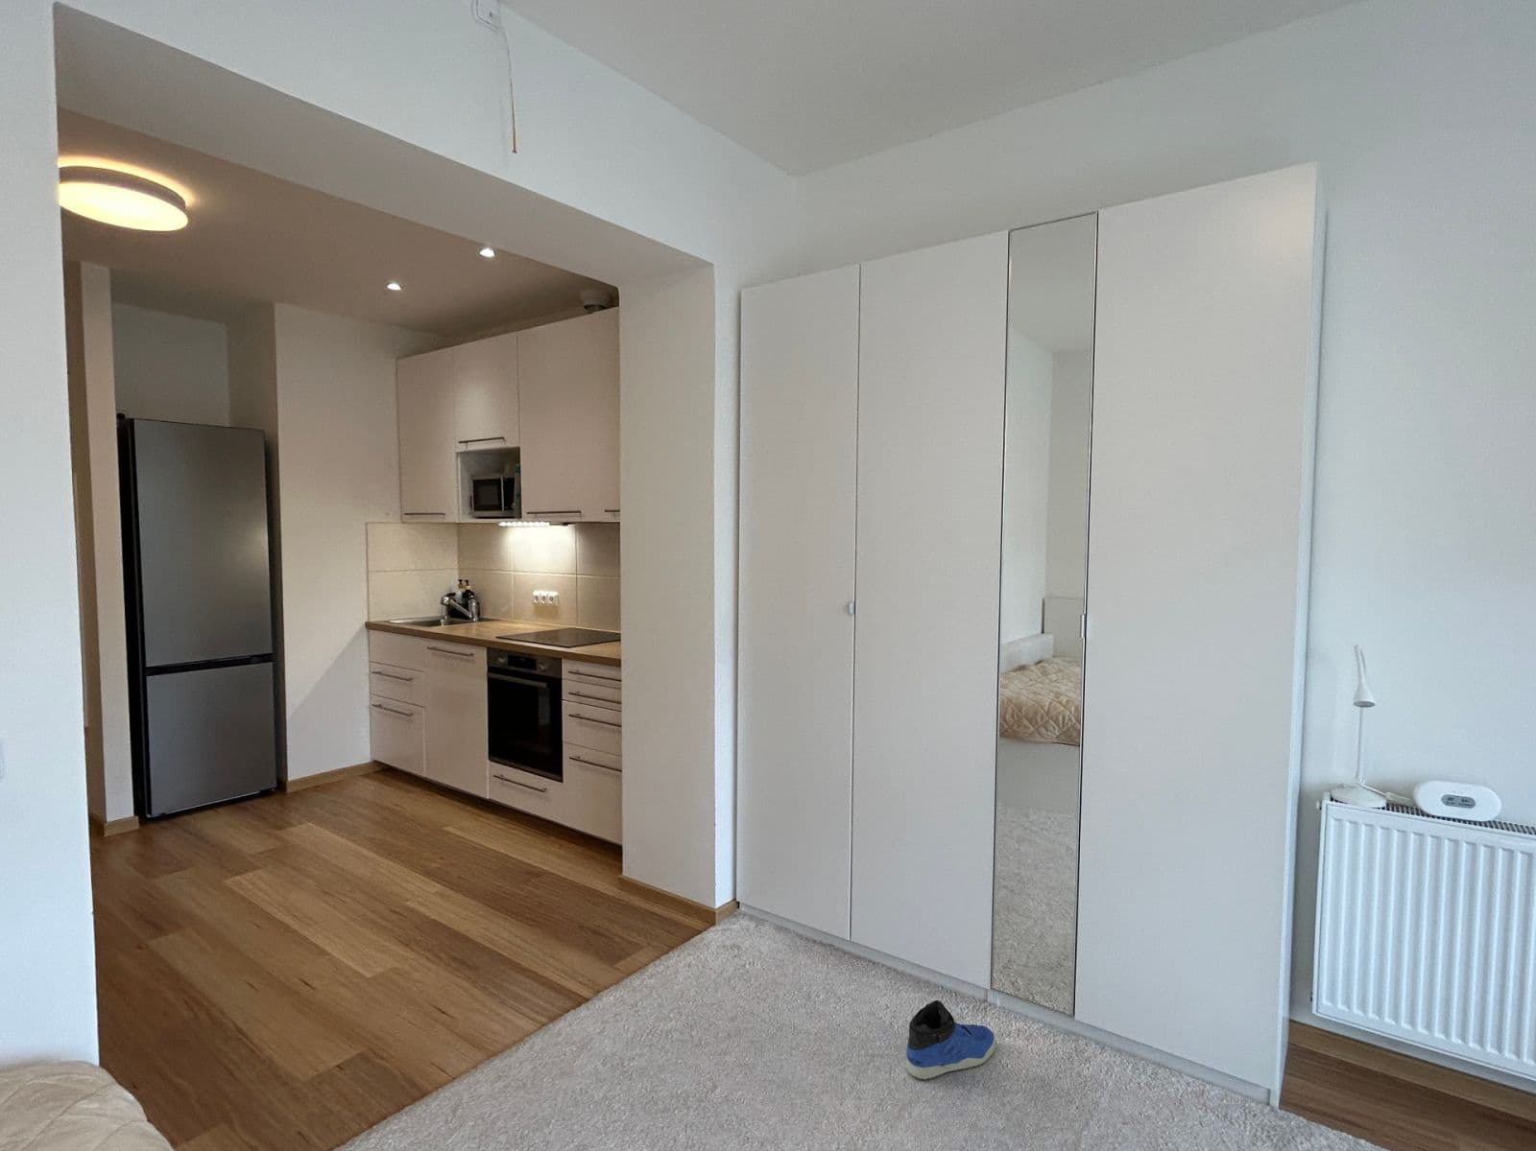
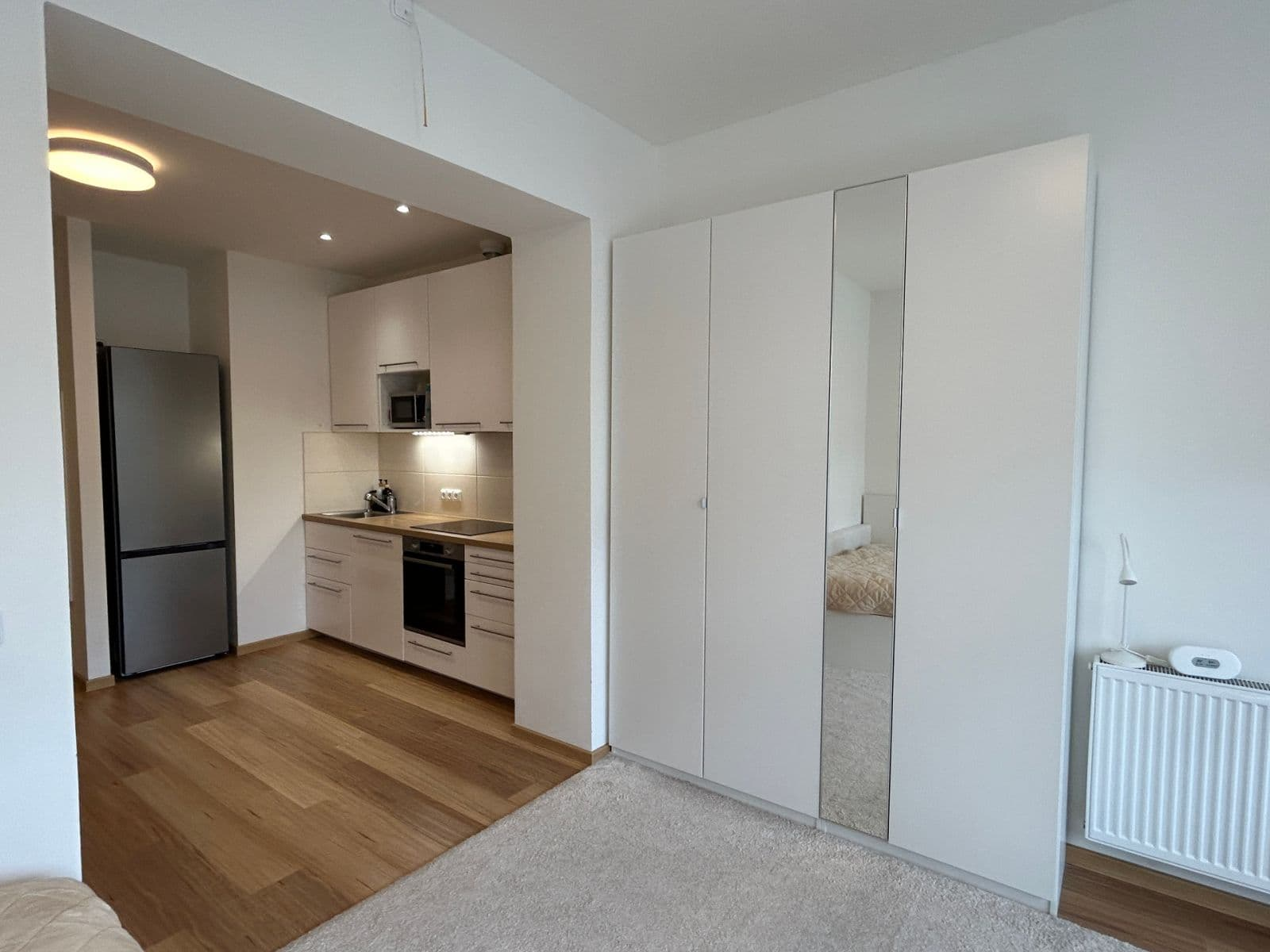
- sneaker (952, 1030)
